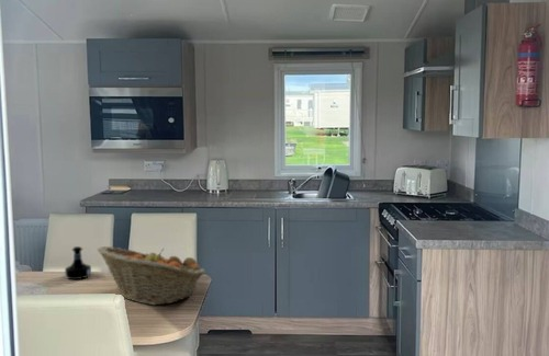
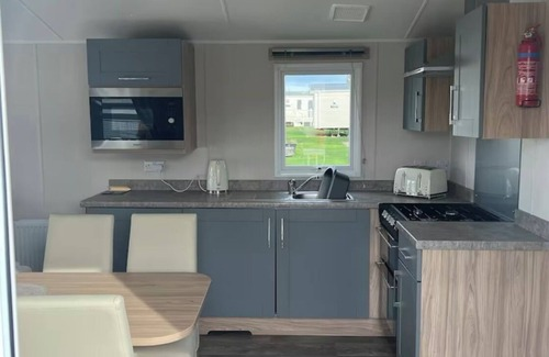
- fruit basket (150, 268)
- tequila bottle (77, 261)
